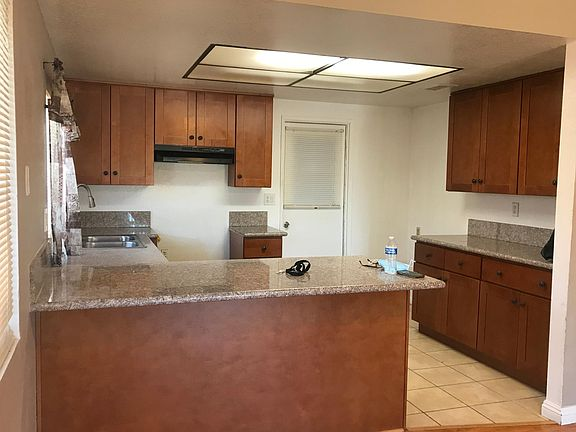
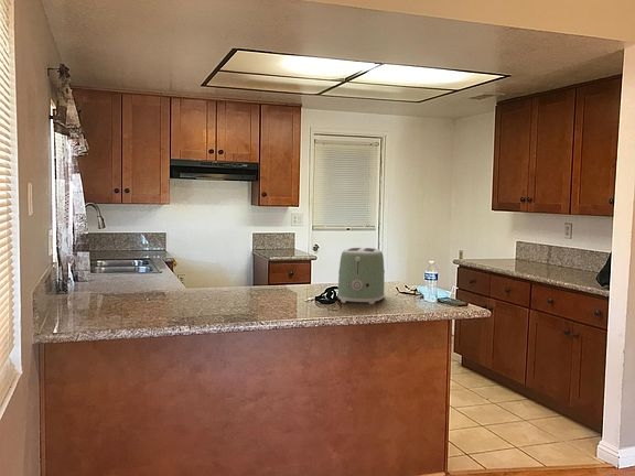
+ toaster (362, 273)
